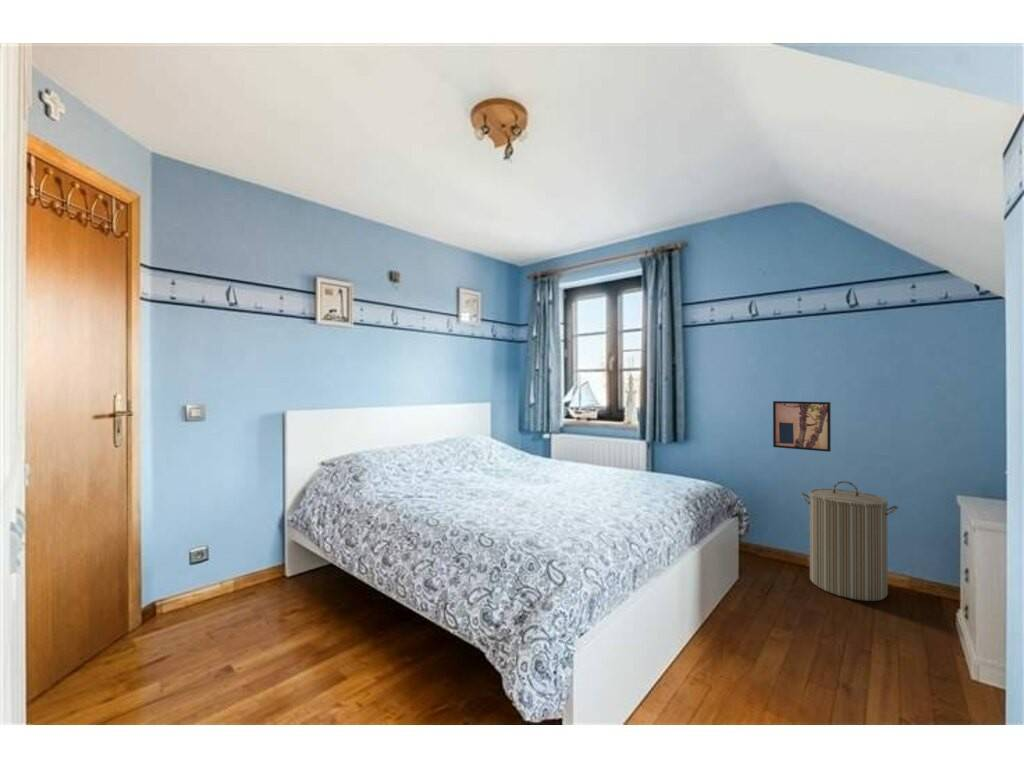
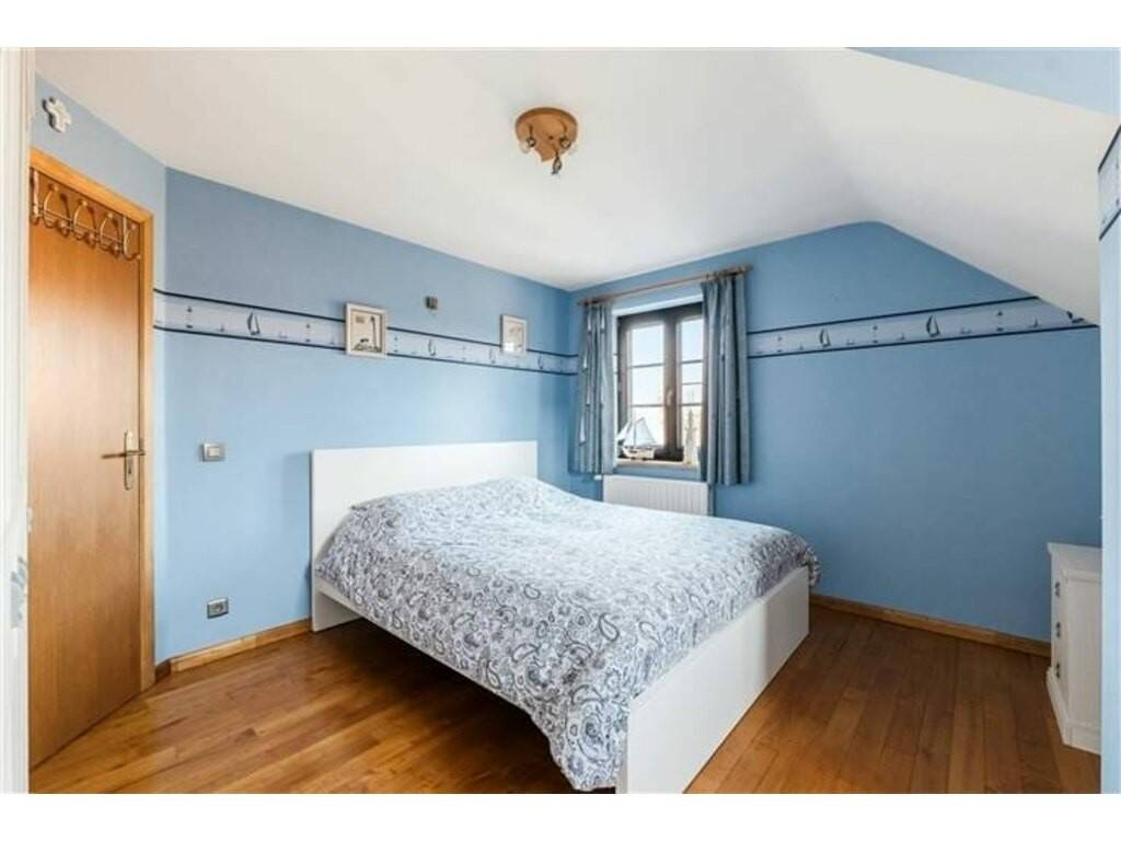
- laundry hamper (846, 533)
- wall art (801, 425)
